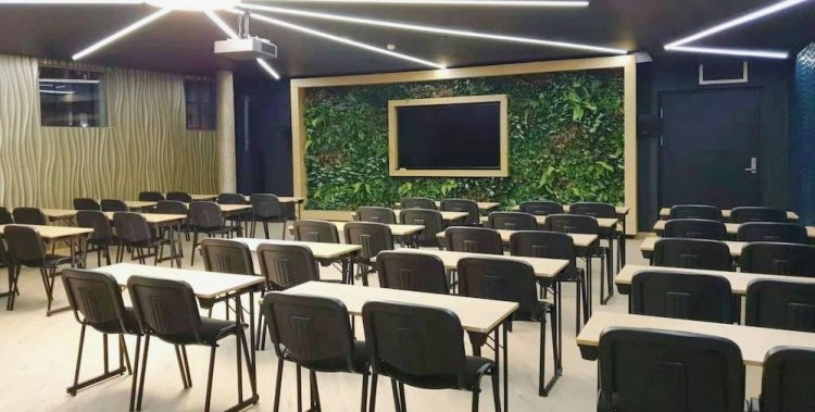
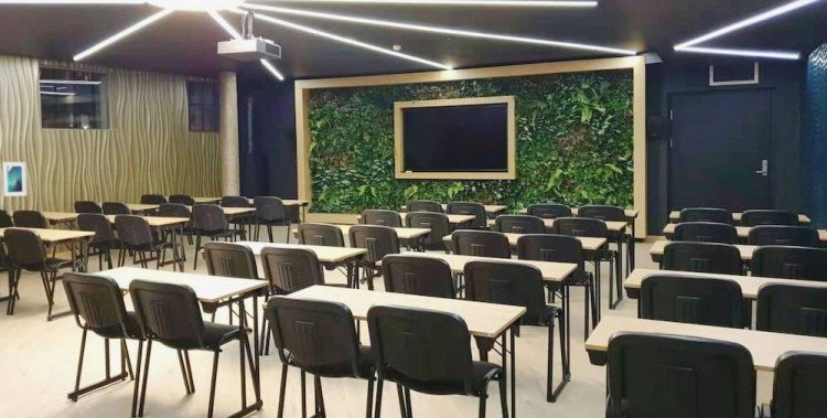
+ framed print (14, 179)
